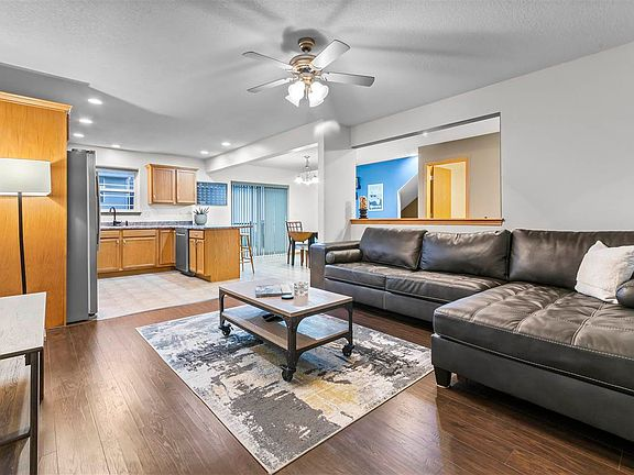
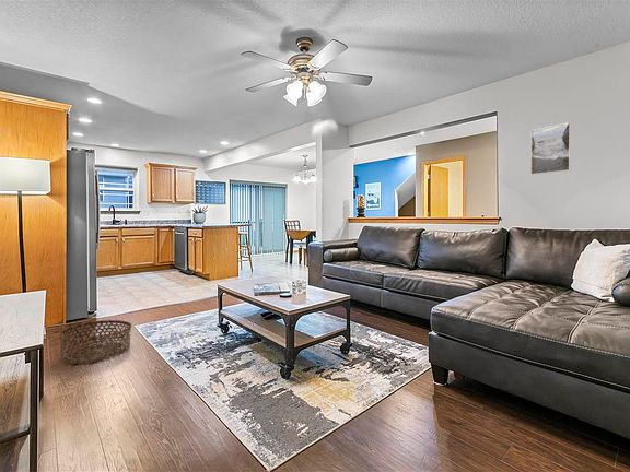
+ basket (96, 340)
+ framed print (549, 149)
